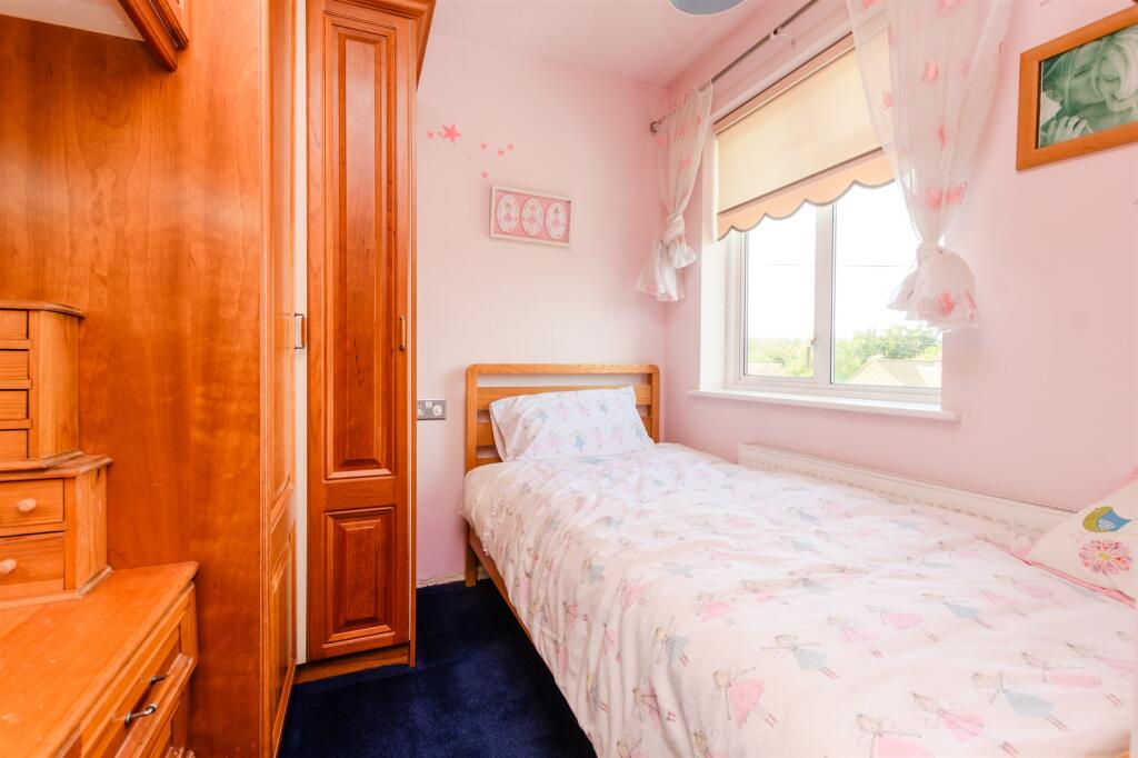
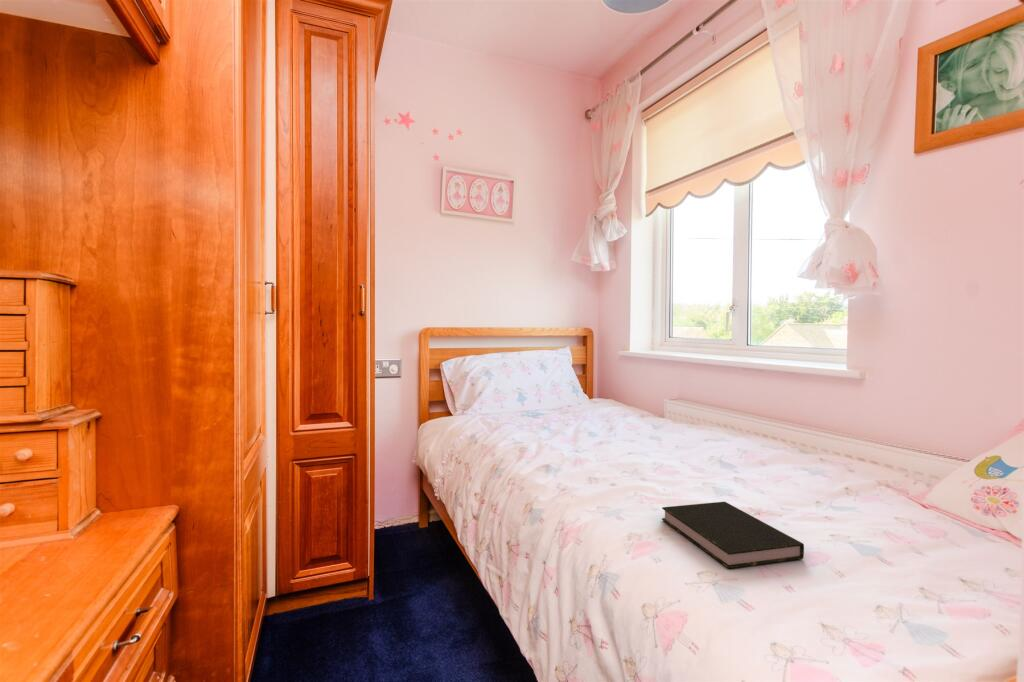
+ book (726, 530)
